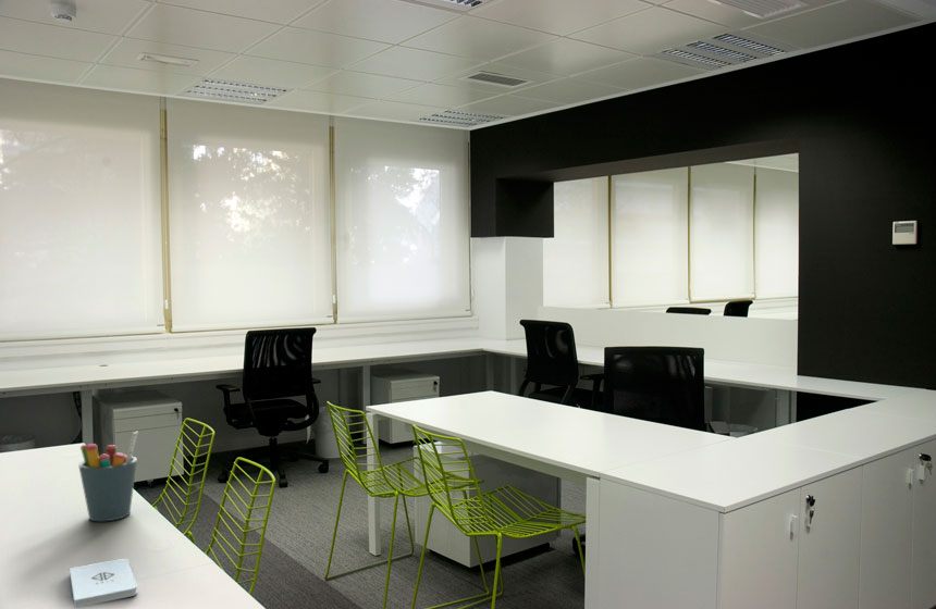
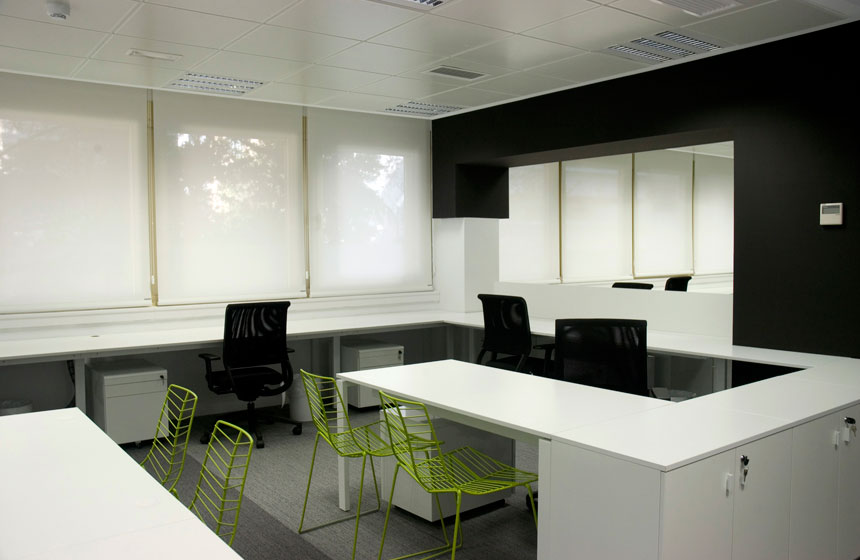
- notepad (102, 581)
- pen holder (108, 474)
